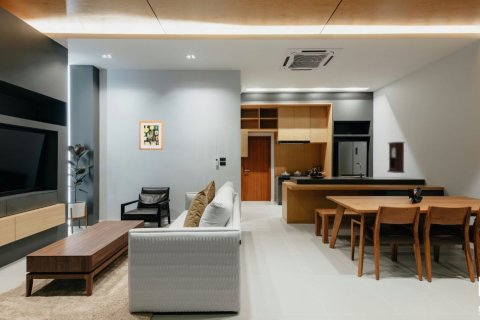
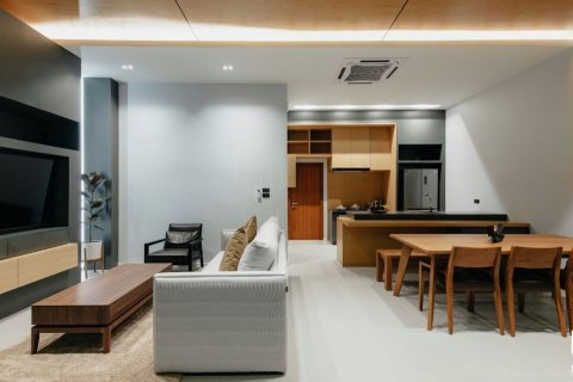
- wall art (151, 135)
- pendulum clock (395, 157)
